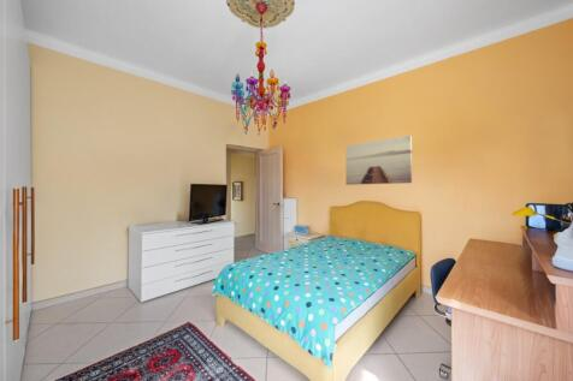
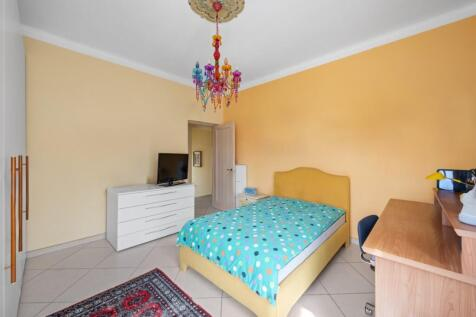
- wall art (376, 162)
